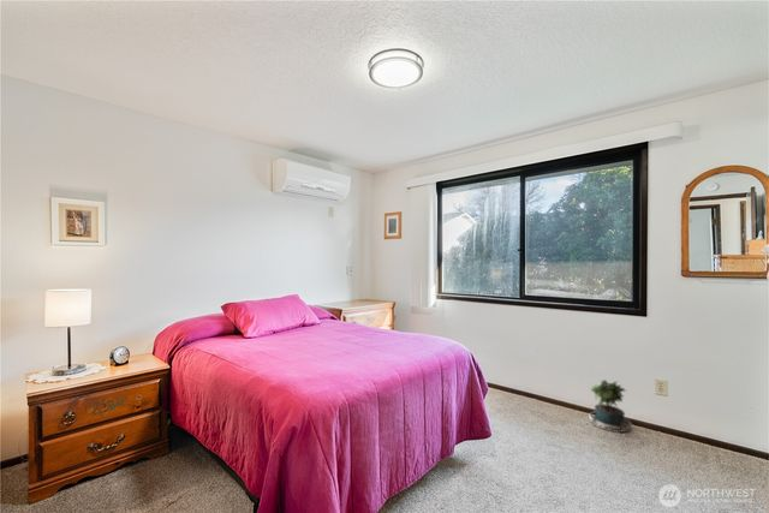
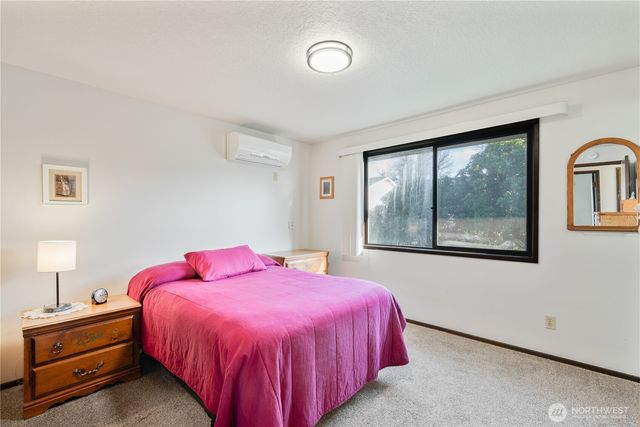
- potted plant (607, 402)
